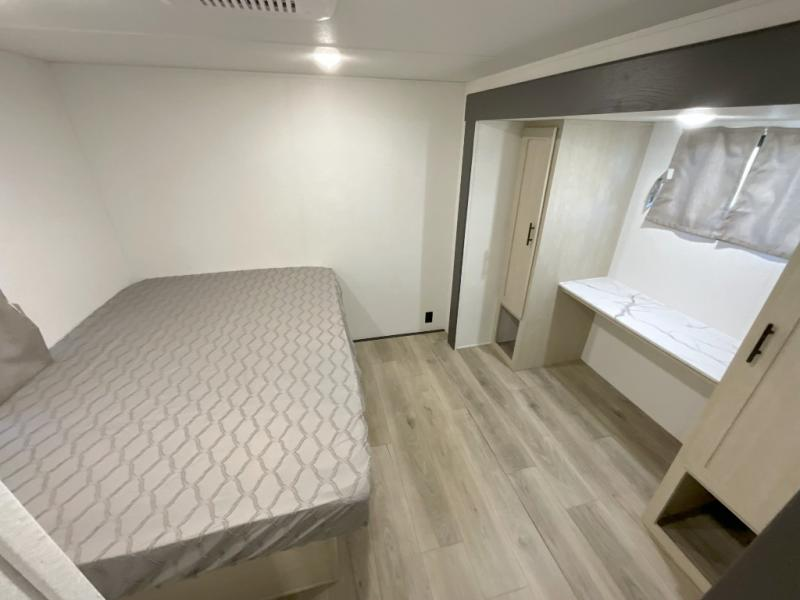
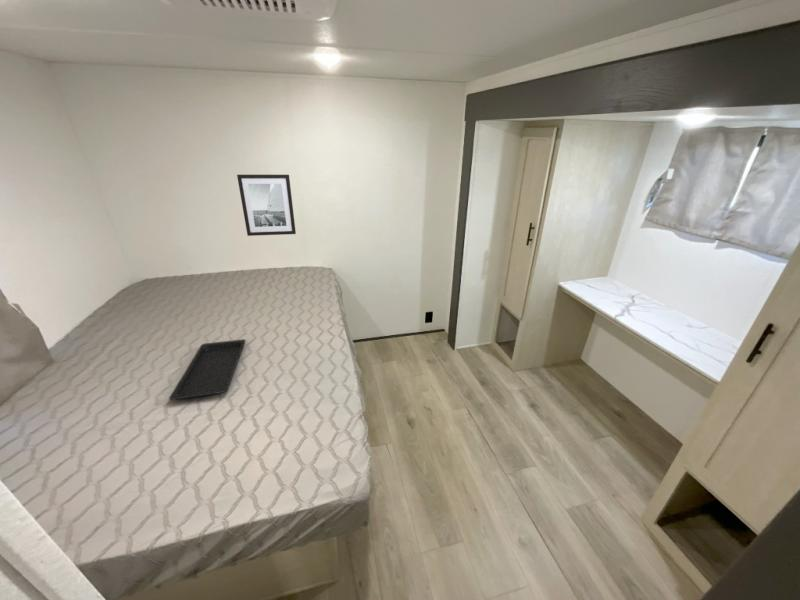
+ serving tray (213, 367)
+ wall art (267, 205)
